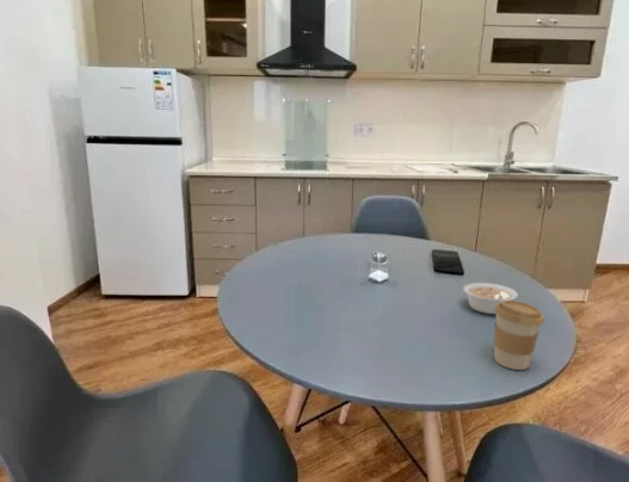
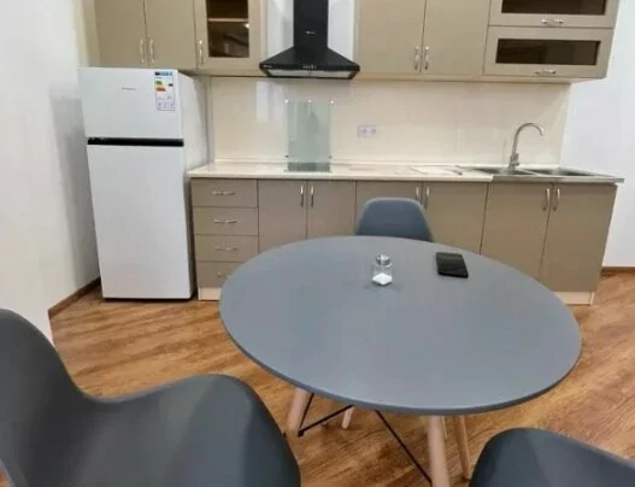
- coffee cup (516, 333)
- legume (491, 297)
